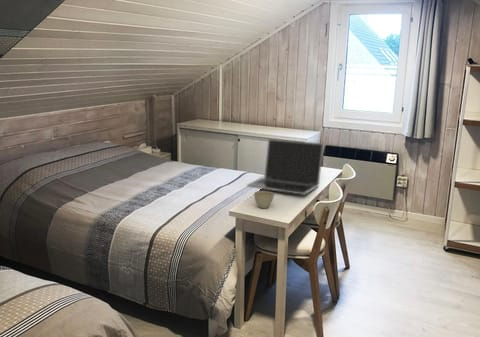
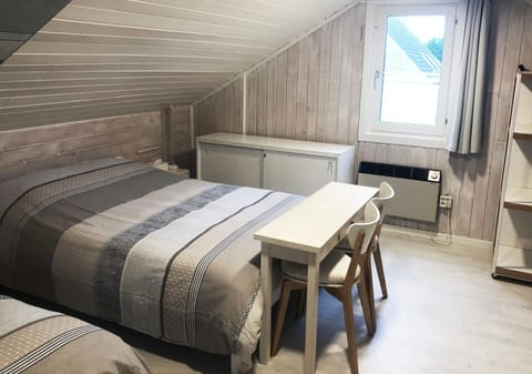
- flower pot (263, 200)
- laptop (285, 165)
